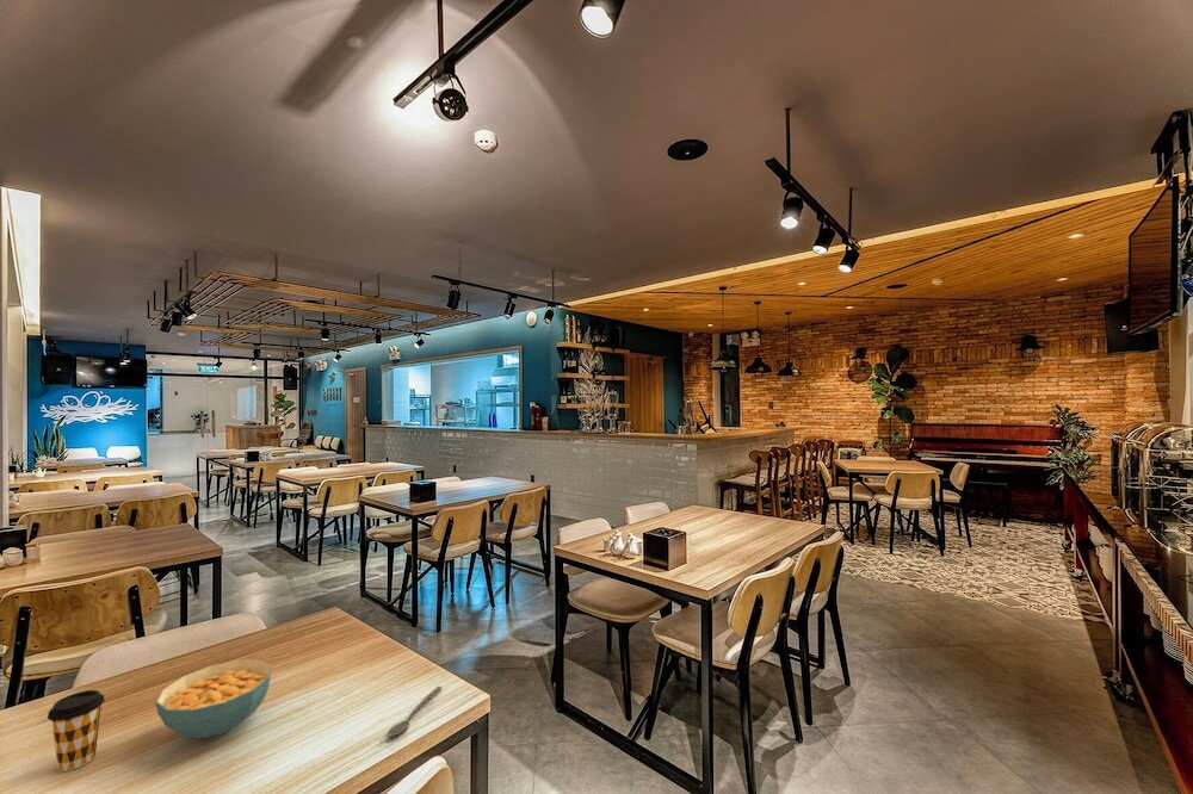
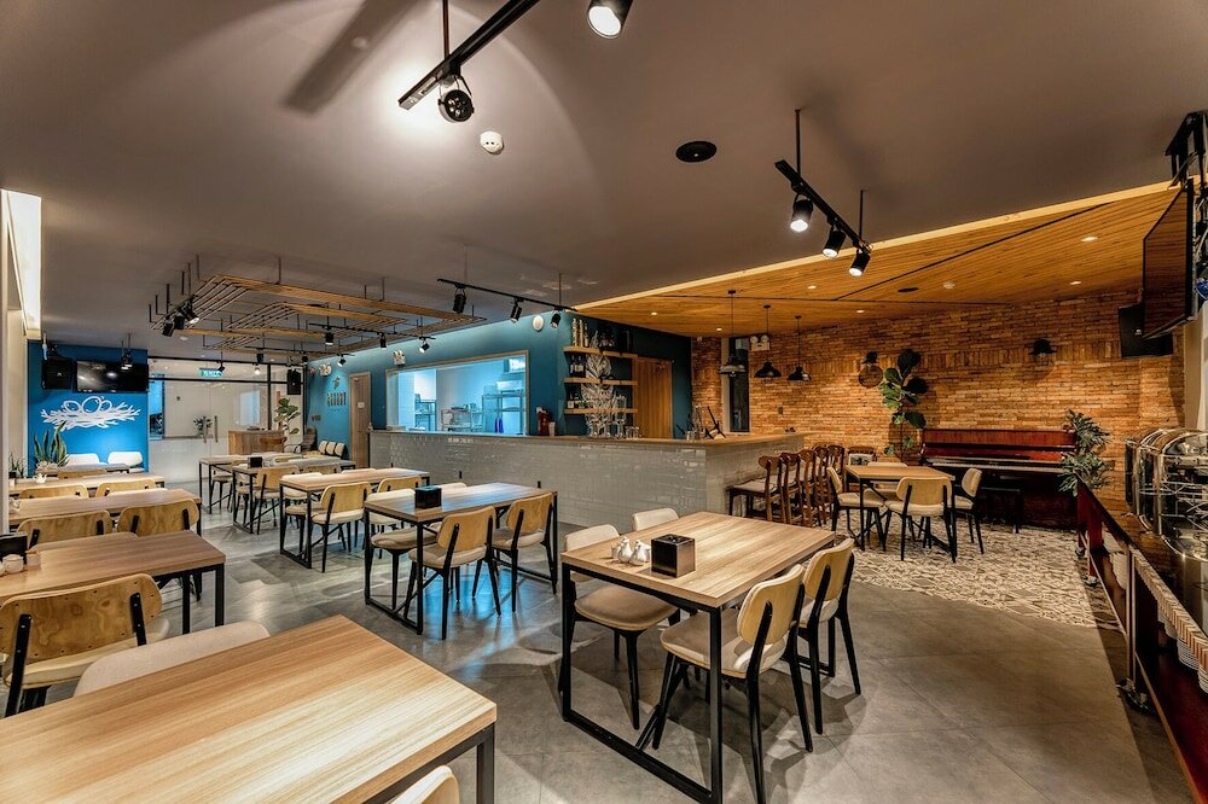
- cereal bowl (217, 705)
- coffee cup (76, 730)
- spoon (416, 708)
